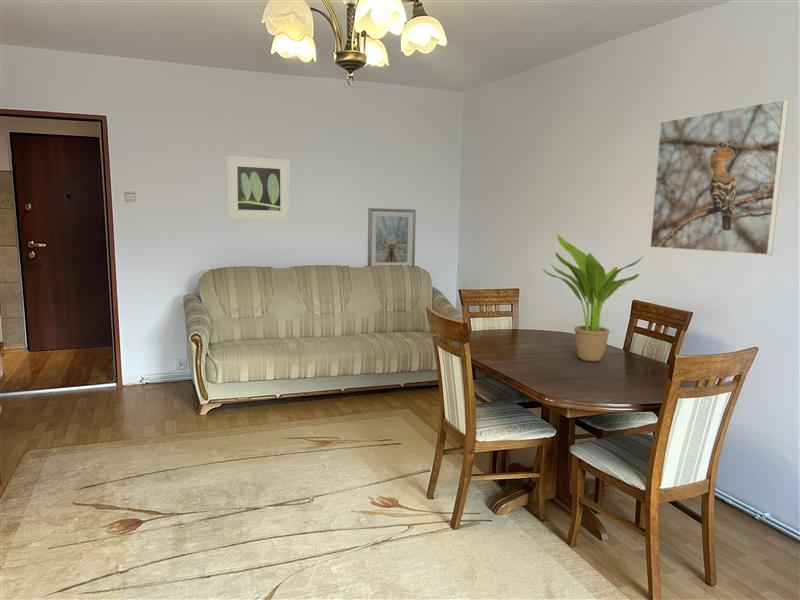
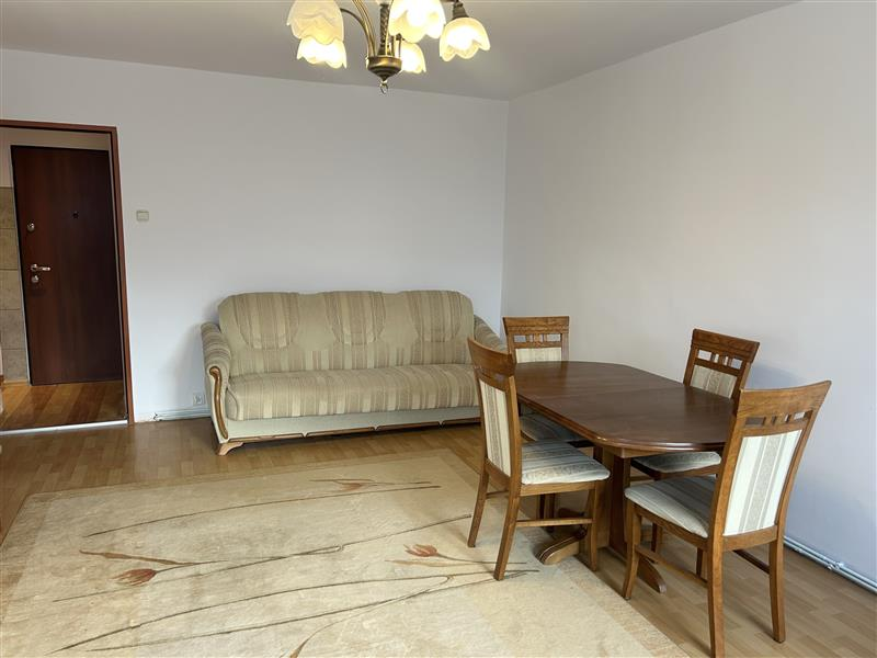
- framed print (259, 189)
- potted plant (585, 298)
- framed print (711, 182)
- picture frame (391, 239)
